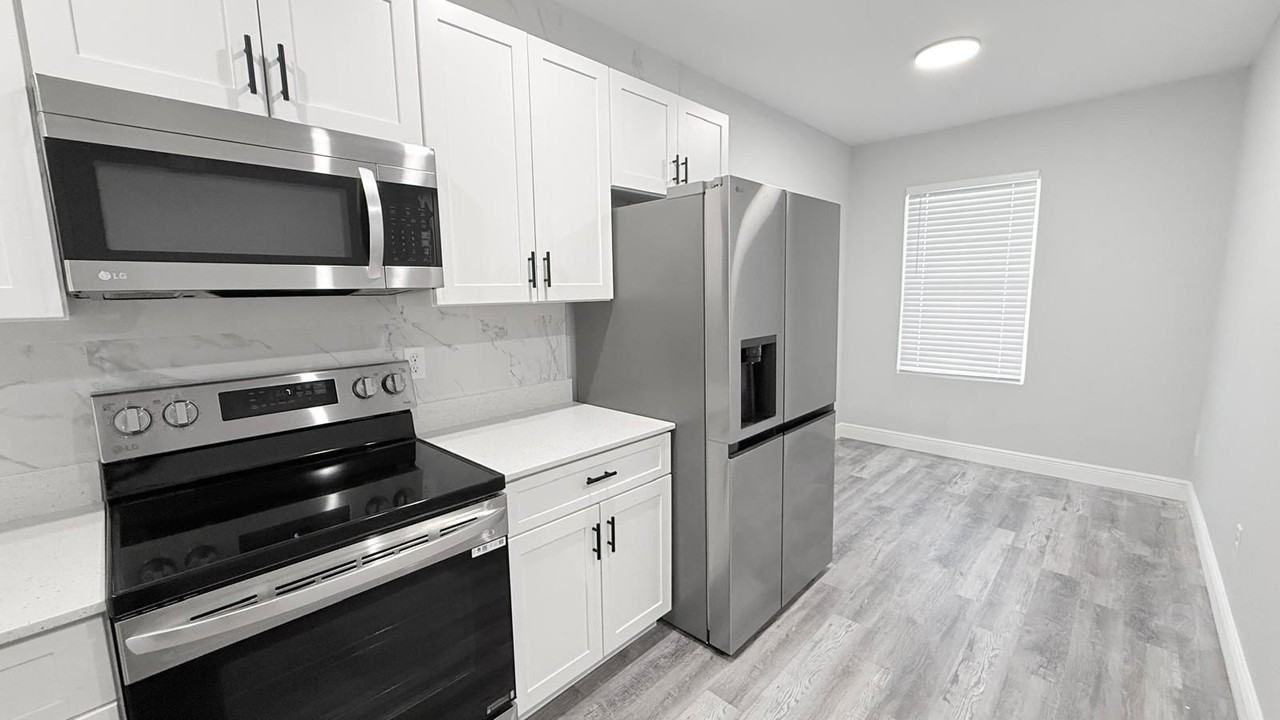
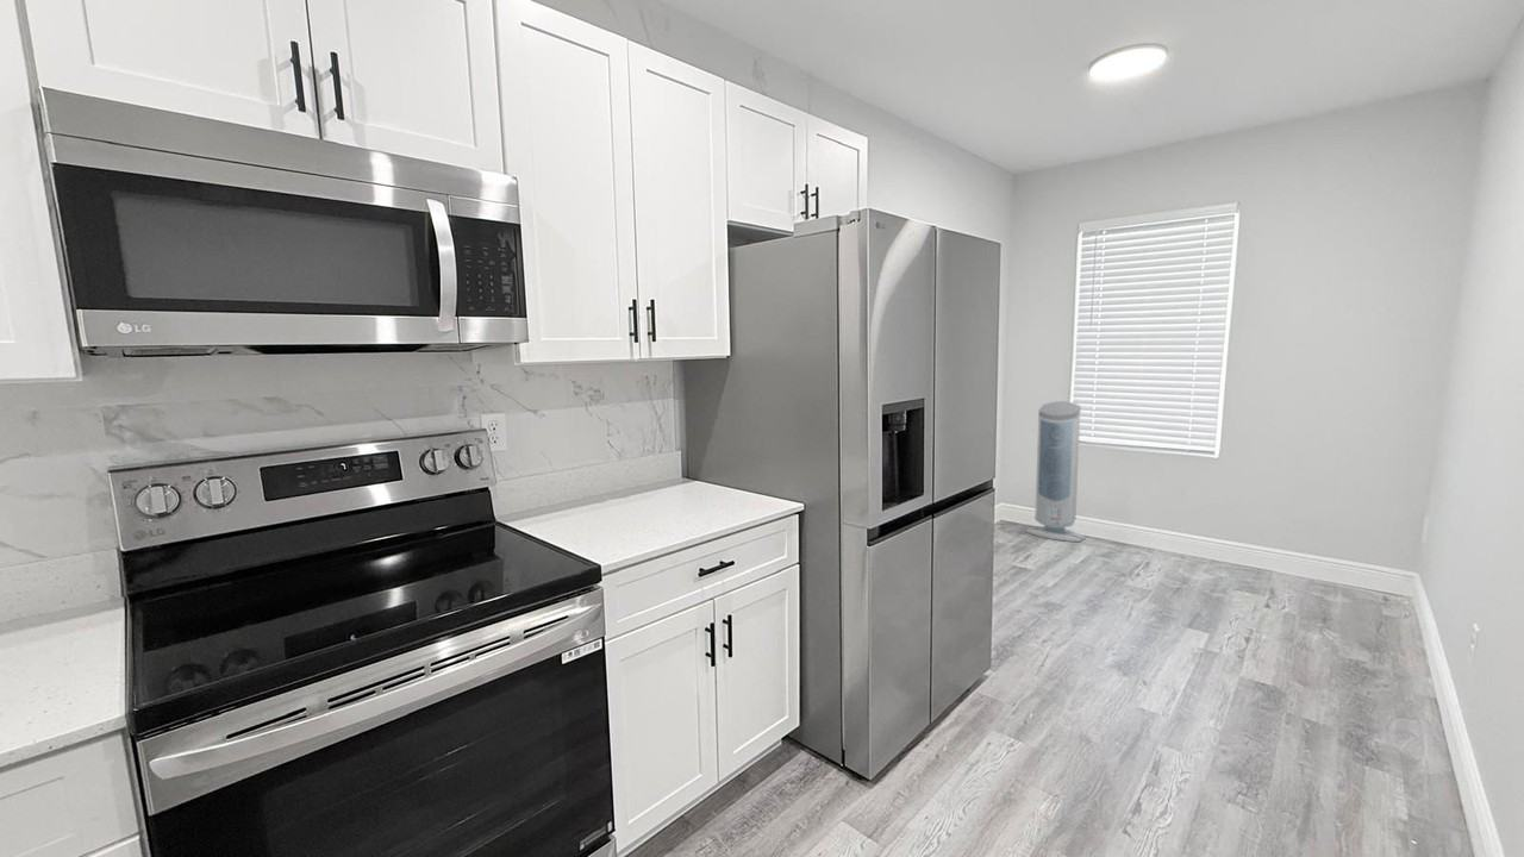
+ air purifier (1056, 469)
